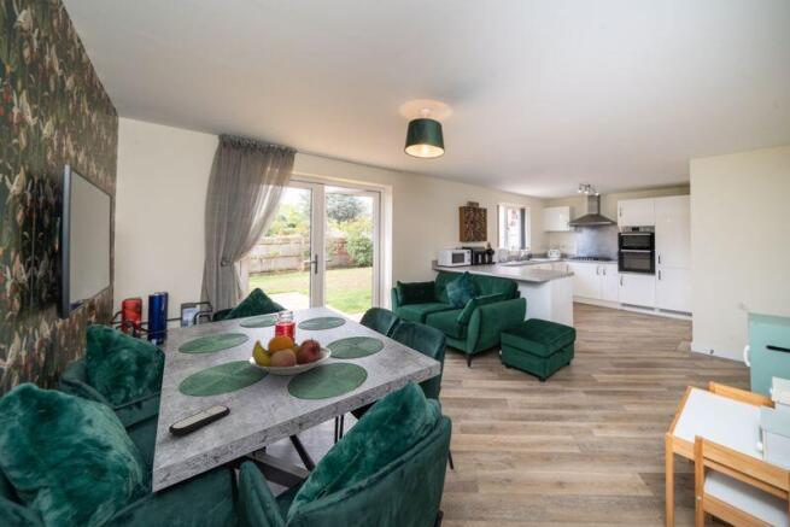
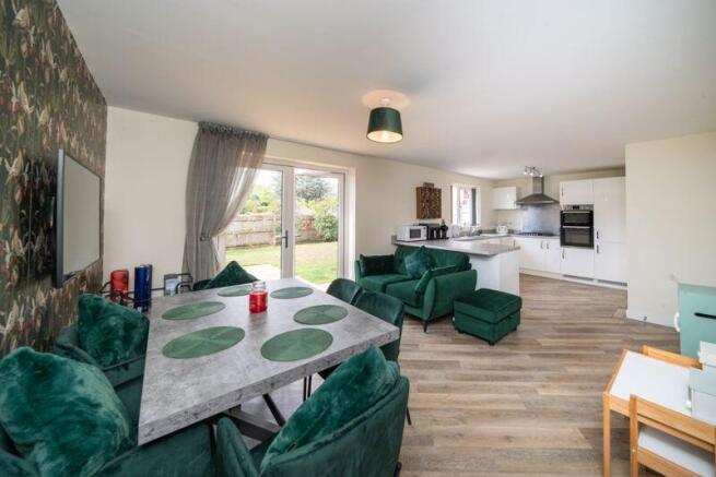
- remote control (200, 418)
- fruit bowl (291, 351)
